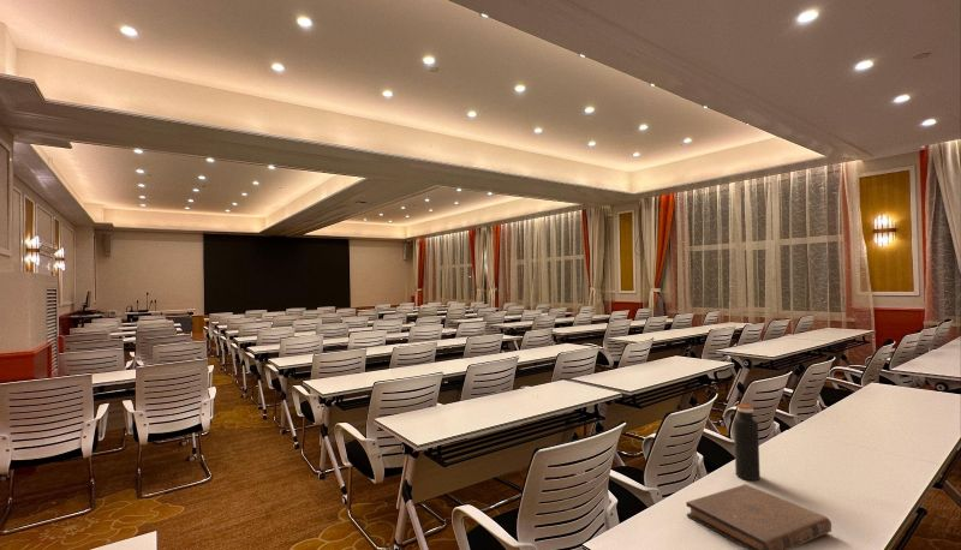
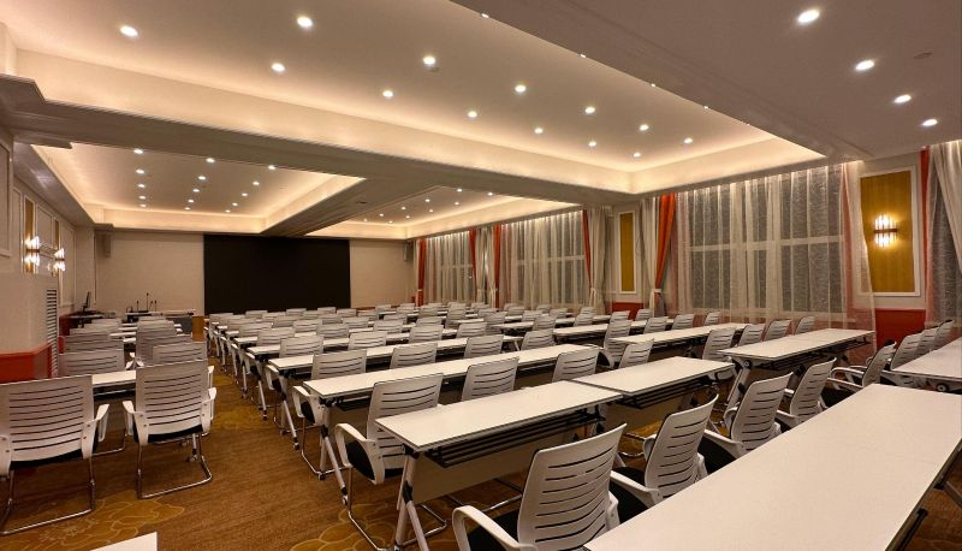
- book (756, 516)
- water bottle (746, 441)
